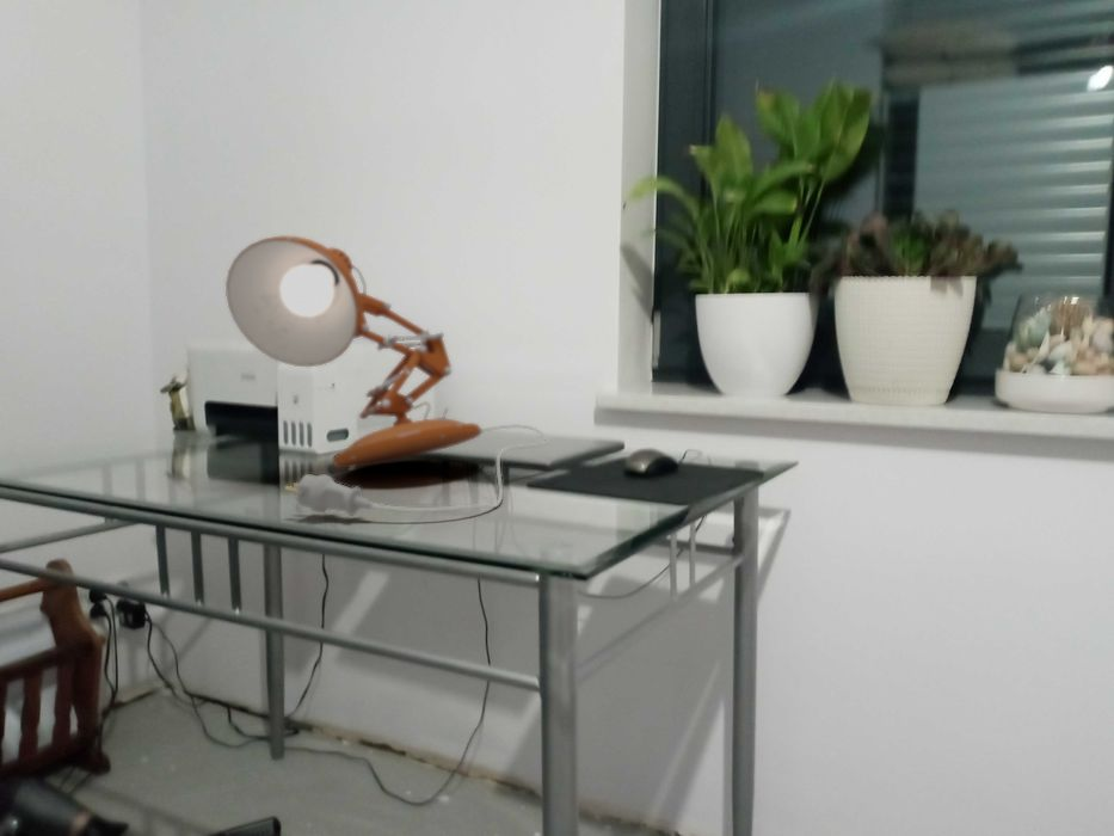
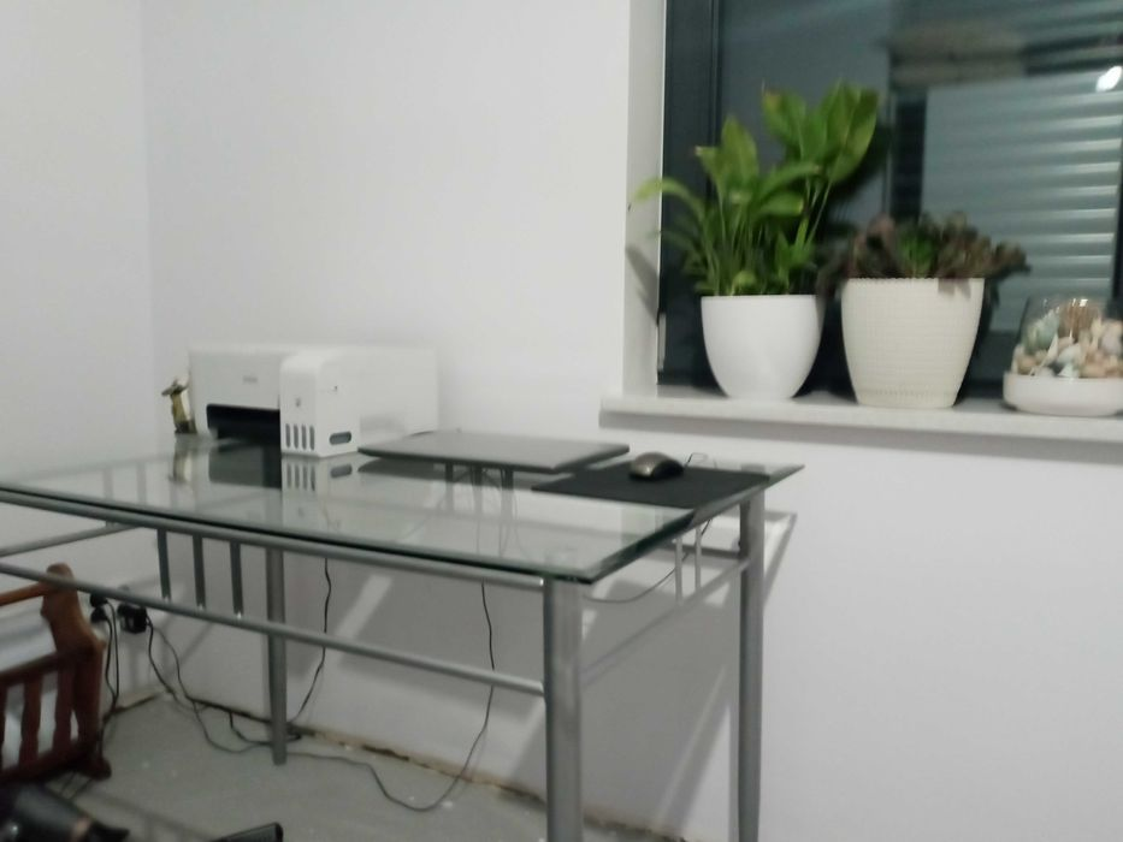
- desk lamp (396, 365)
